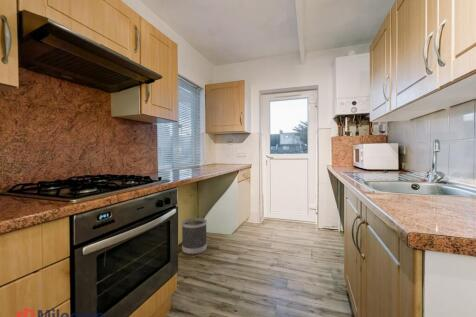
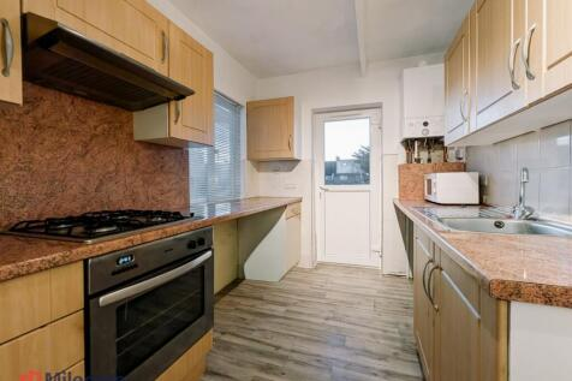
- wastebasket (194, 235)
